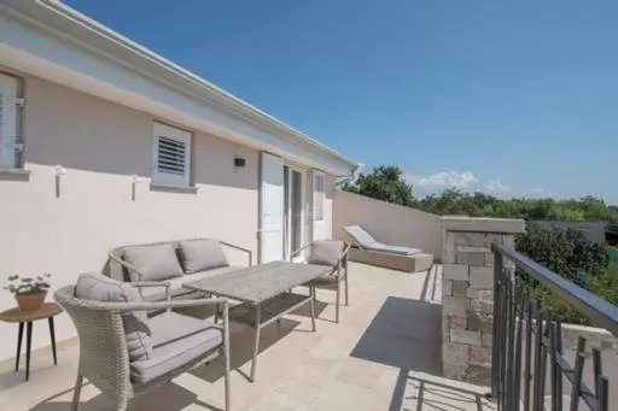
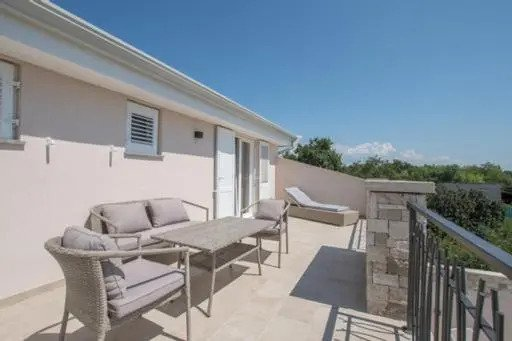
- side table (30, 340)
- potted plant (27, 292)
